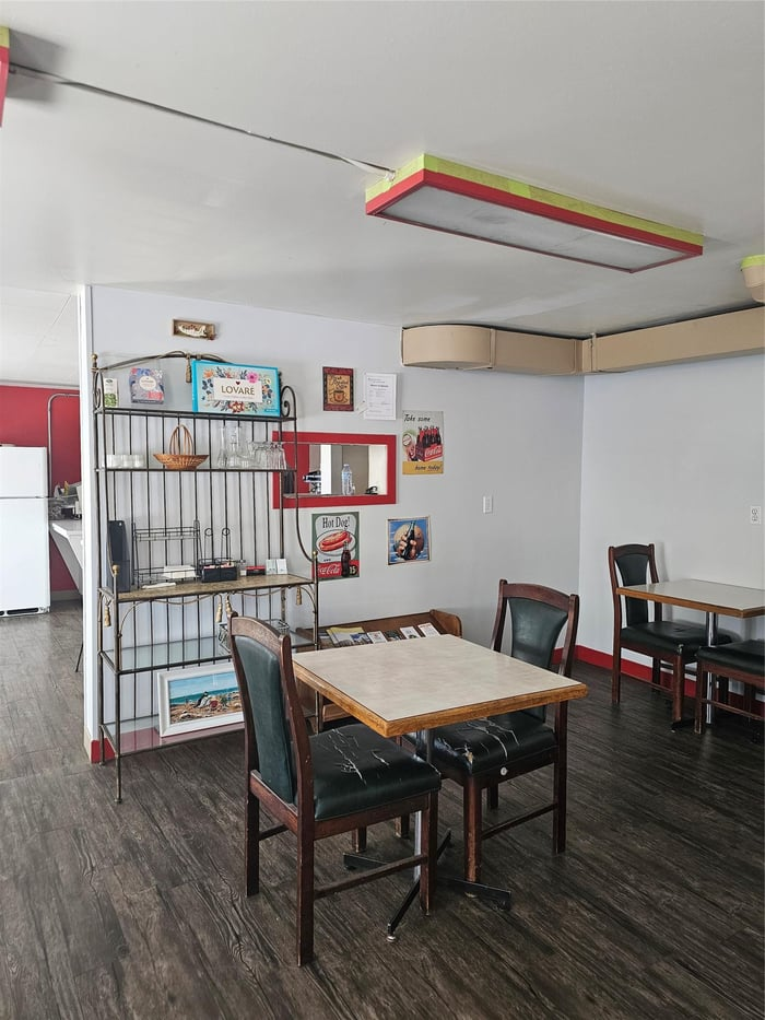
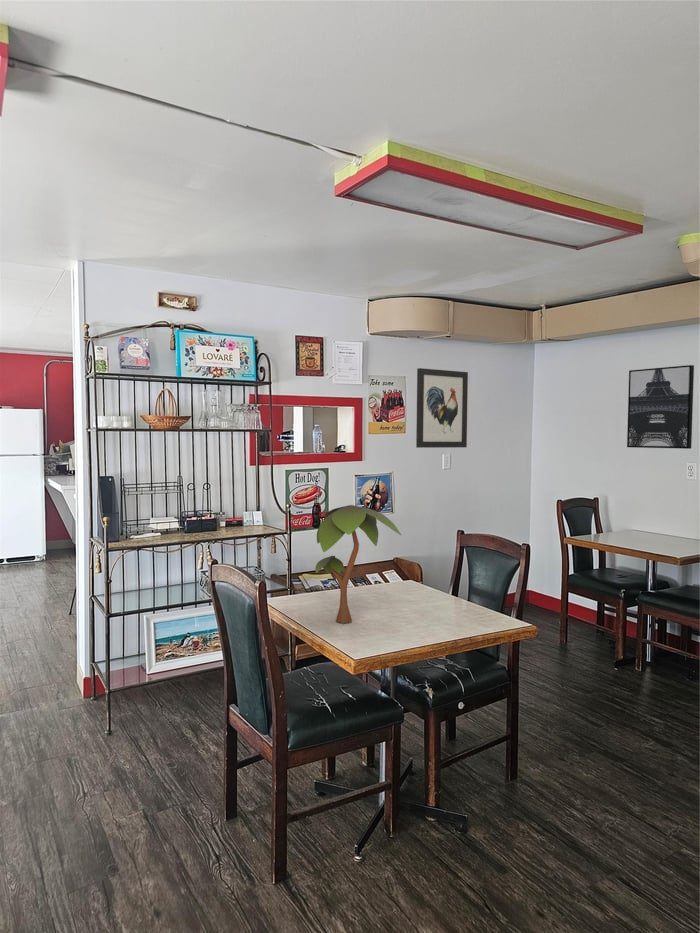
+ wall art (442, 409)
+ wall art (659, 408)
+ plant (353, 563)
